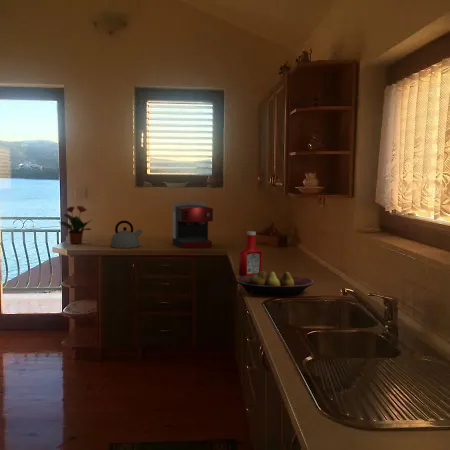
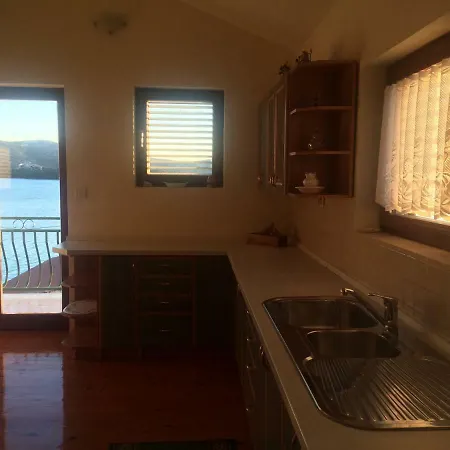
- fruit bowl (274, 281)
- kettle (126, 233)
- potted plant (76, 224)
- soap bottle (250, 253)
- coffee maker (193, 223)
